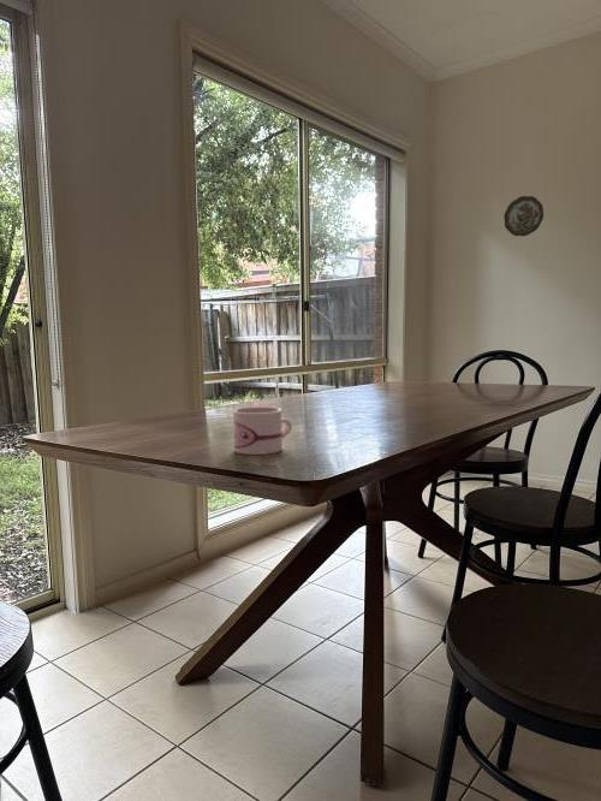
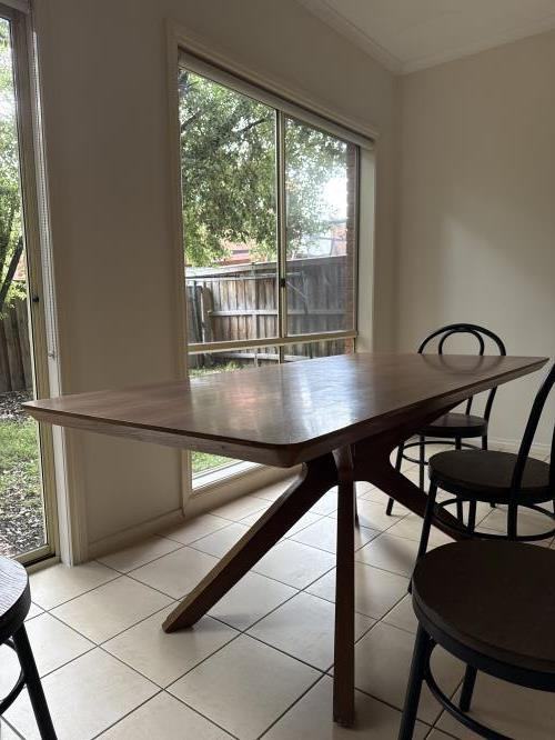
- decorative plate (523, 215)
- mug (264, 428)
